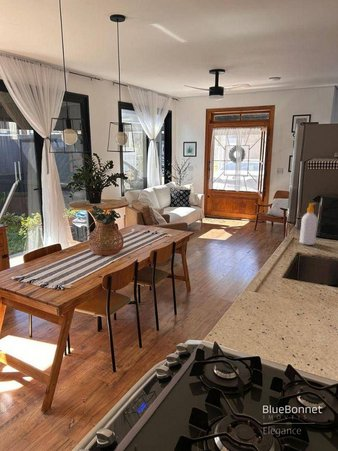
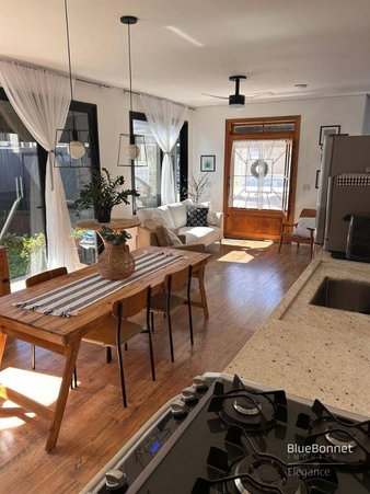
- soap bottle (309, 223)
